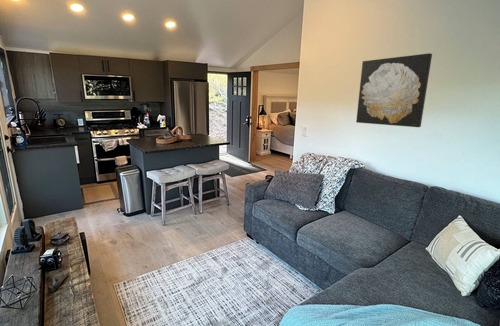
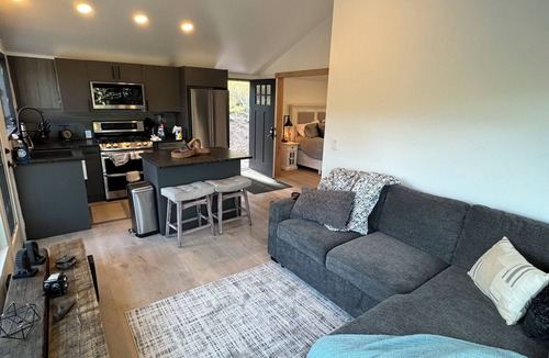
- wall art (389, 92)
